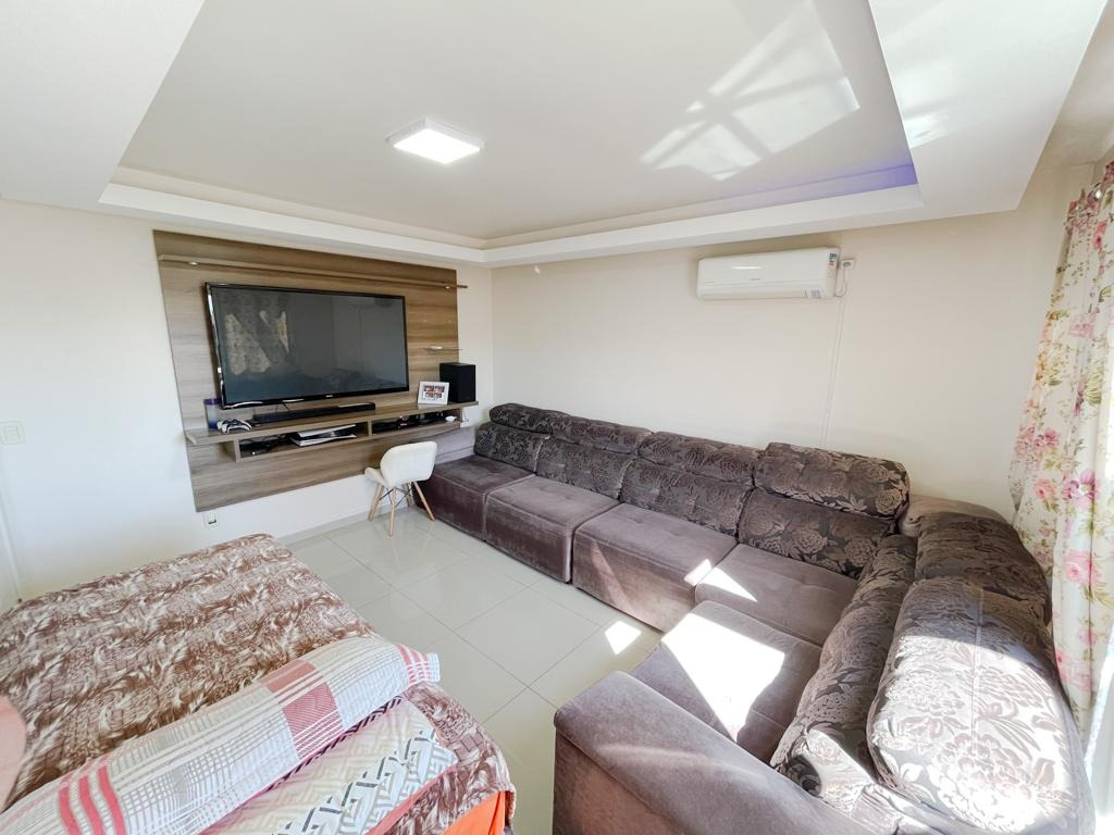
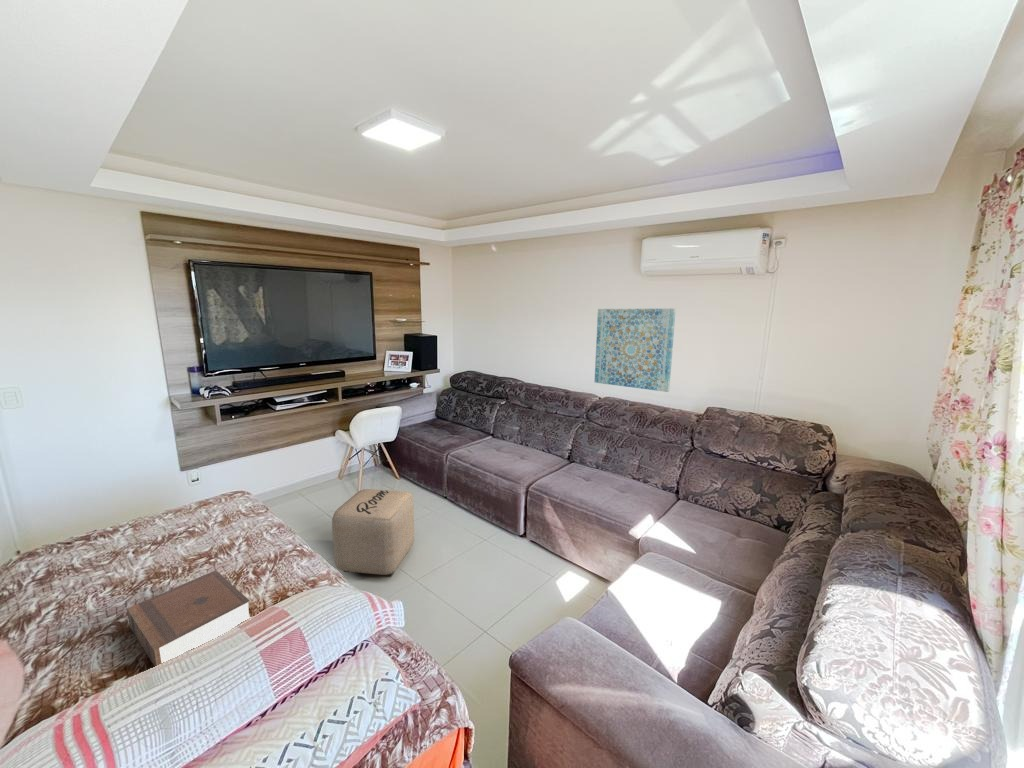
+ wall art (632, 348)
+ book (190, 613)
+ ottoman (376, 530)
